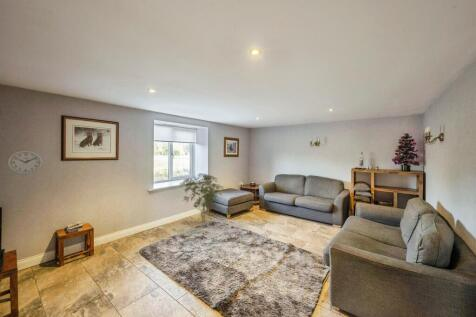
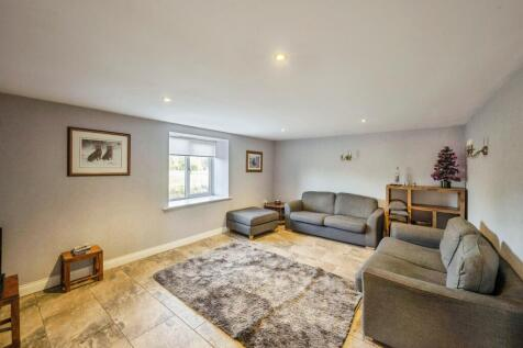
- wall clock (25, 162)
- shrub (203, 197)
